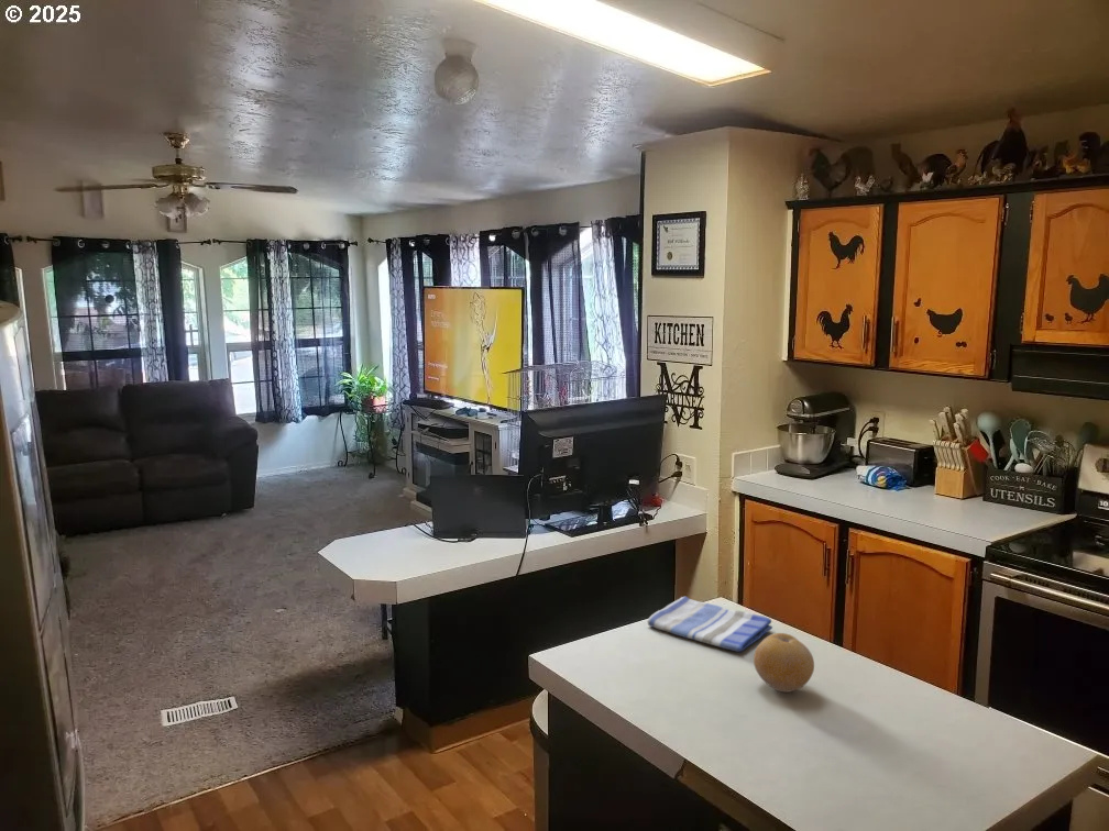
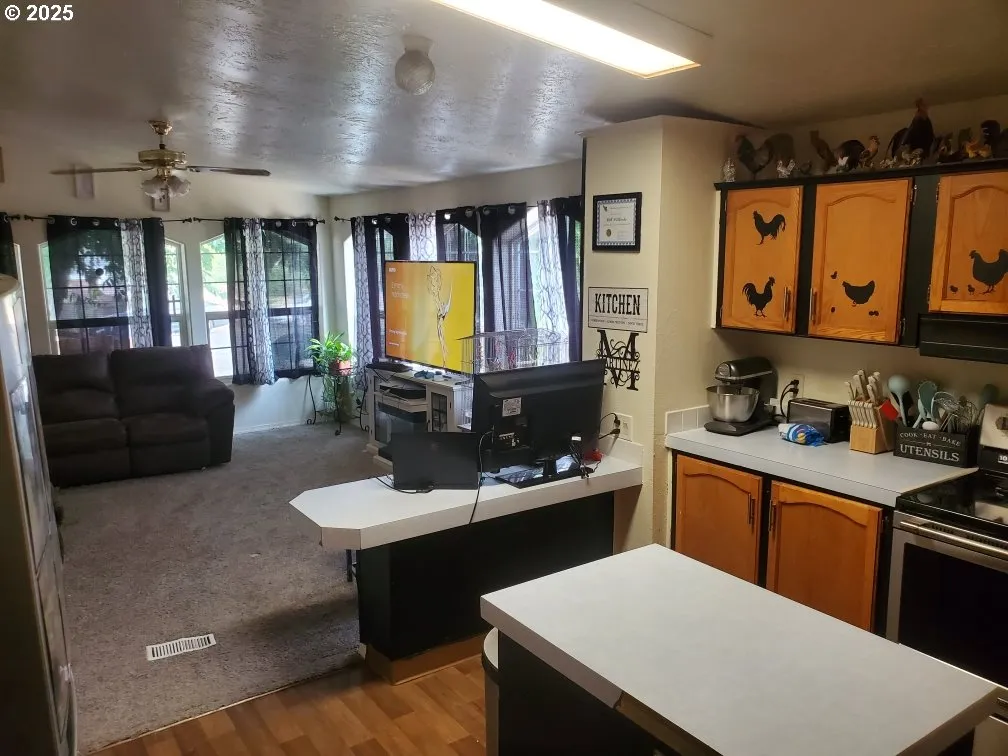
- fruit (783, 662)
- dish towel (709, 622)
